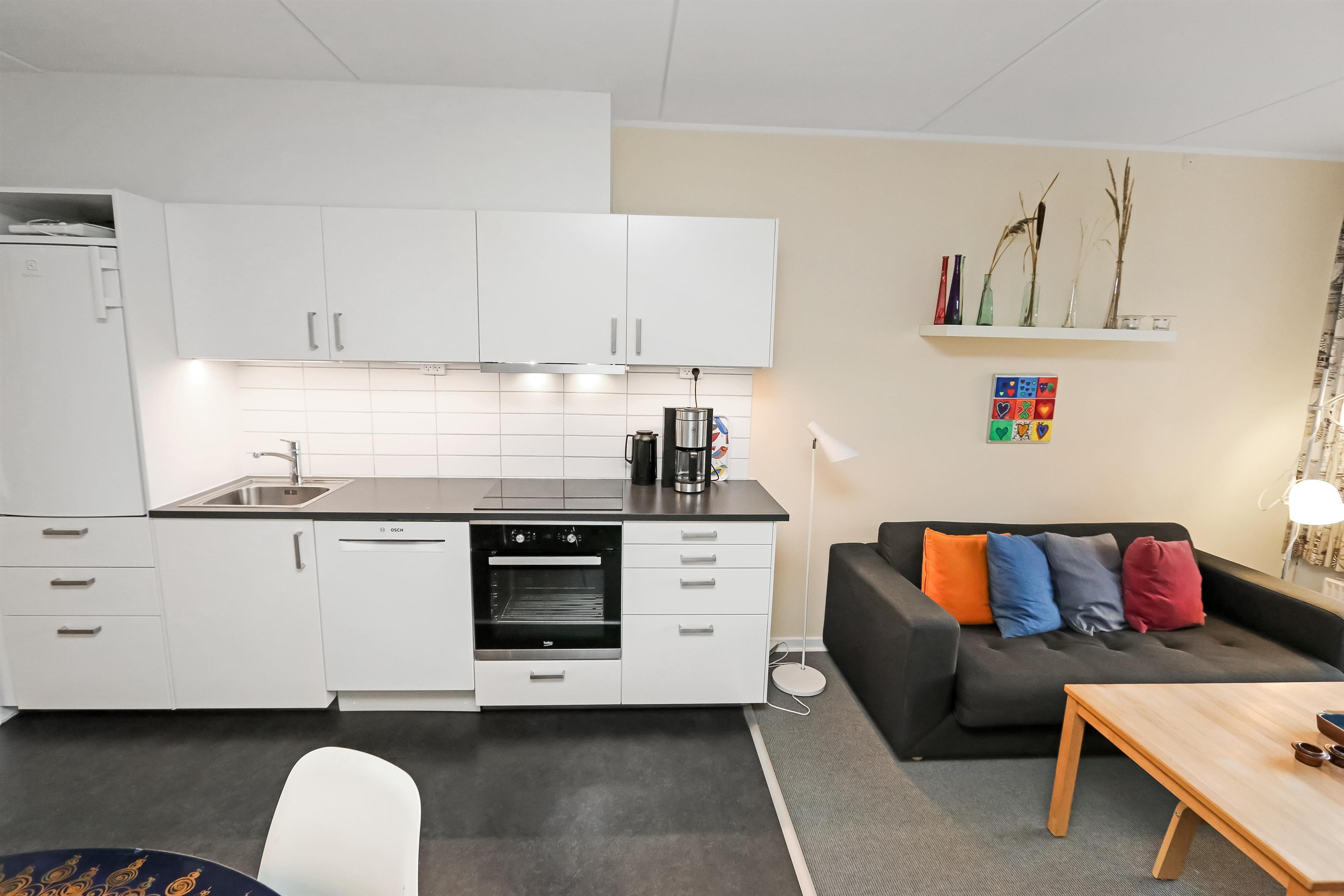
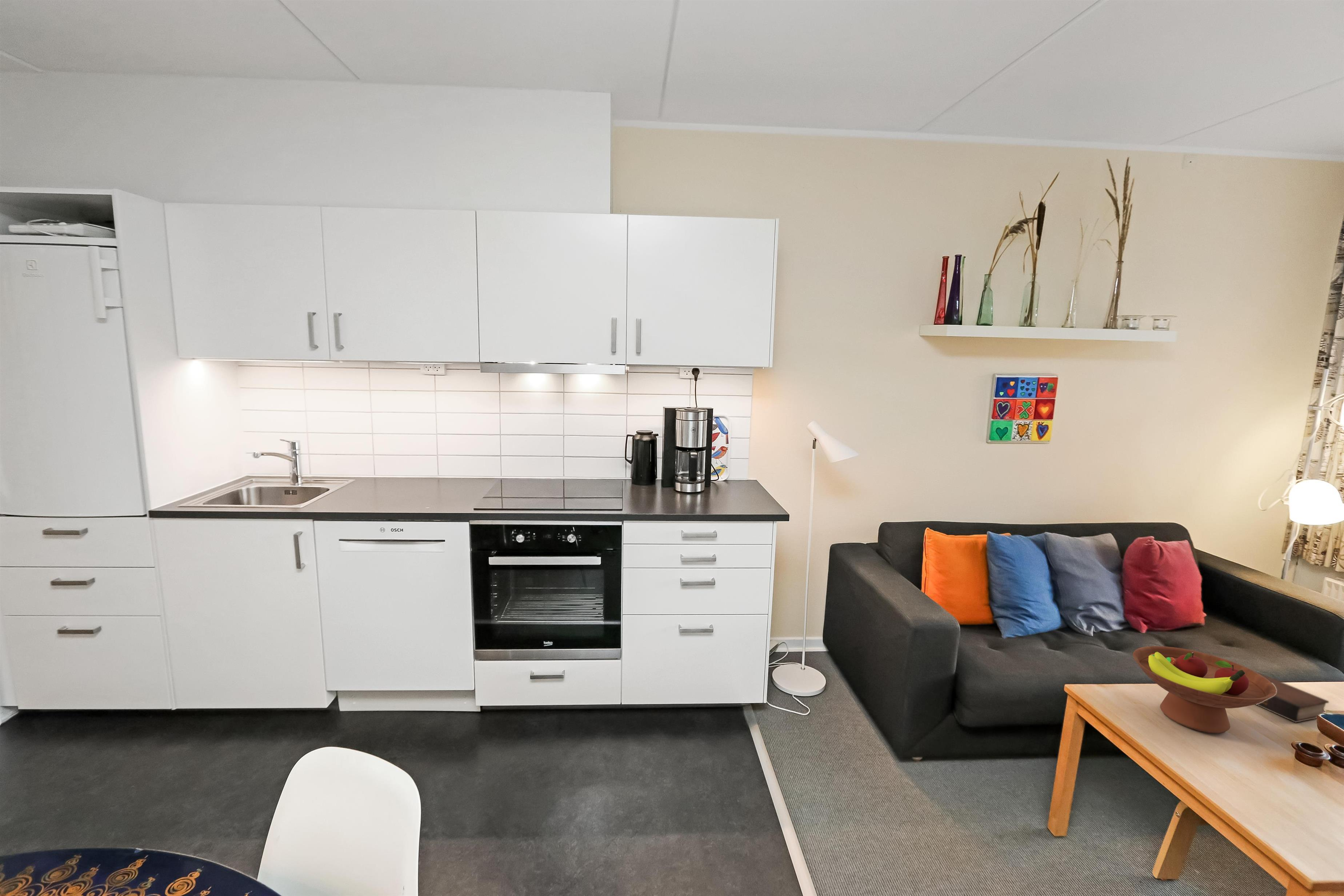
+ book (1273, 696)
+ fruit bowl (1198, 685)
